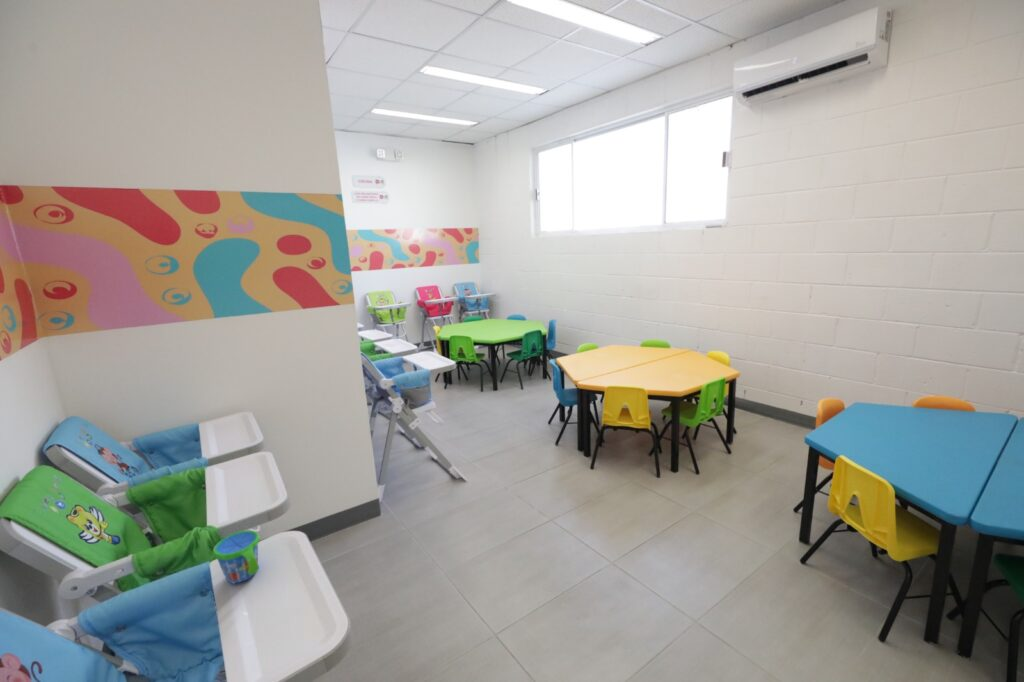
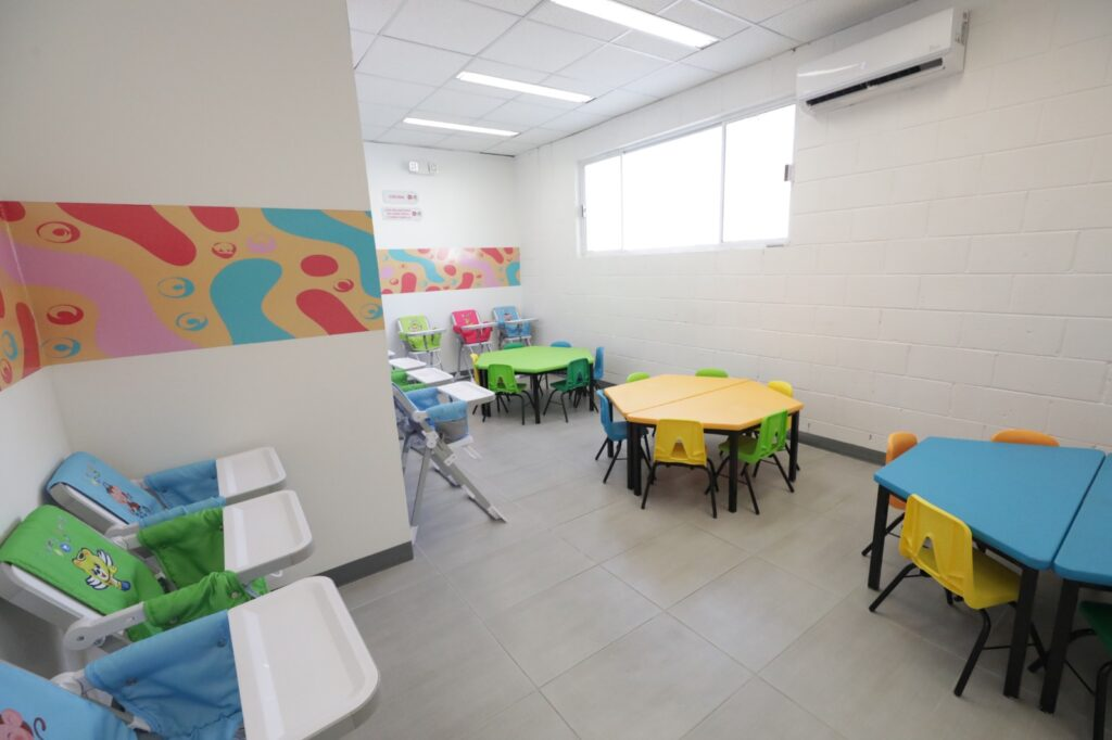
- snack cup (239, 558)
